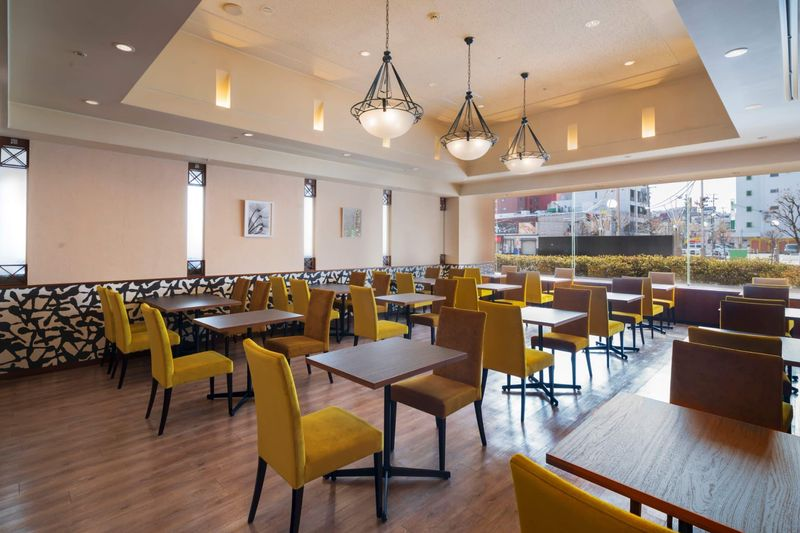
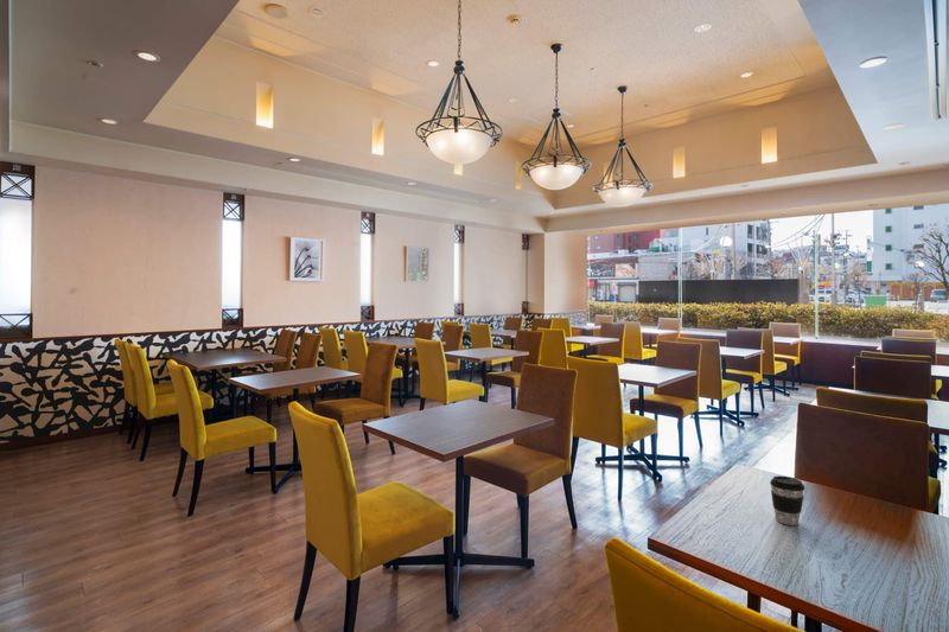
+ coffee cup (786, 500)
